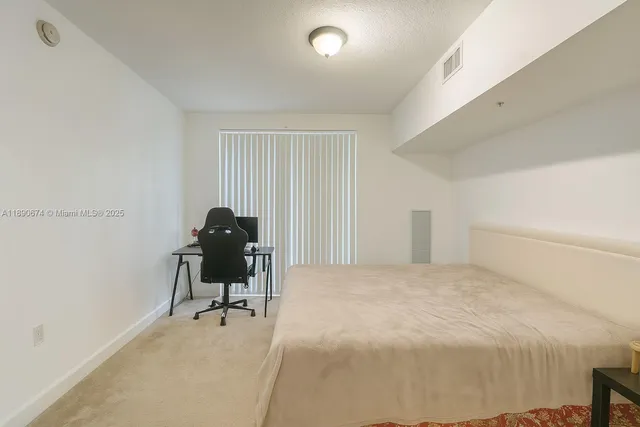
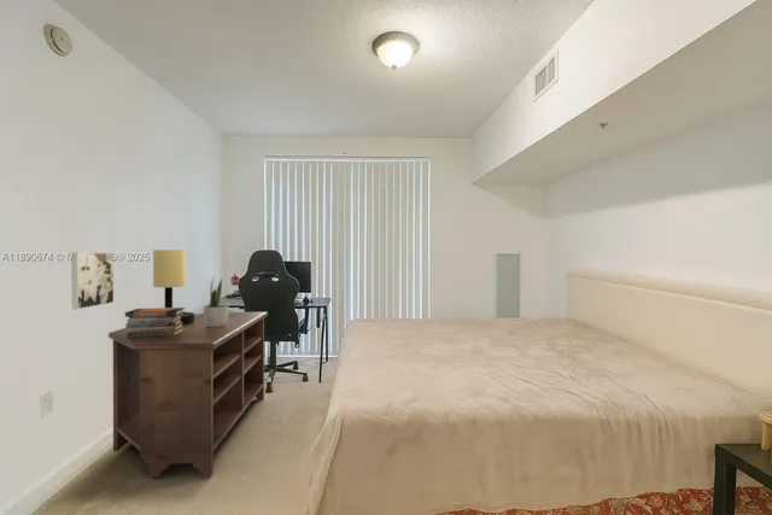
+ potted plant (216, 299)
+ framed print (93, 279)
+ book stack (156, 321)
+ tv stand (191, 378)
+ table lamp (169, 286)
